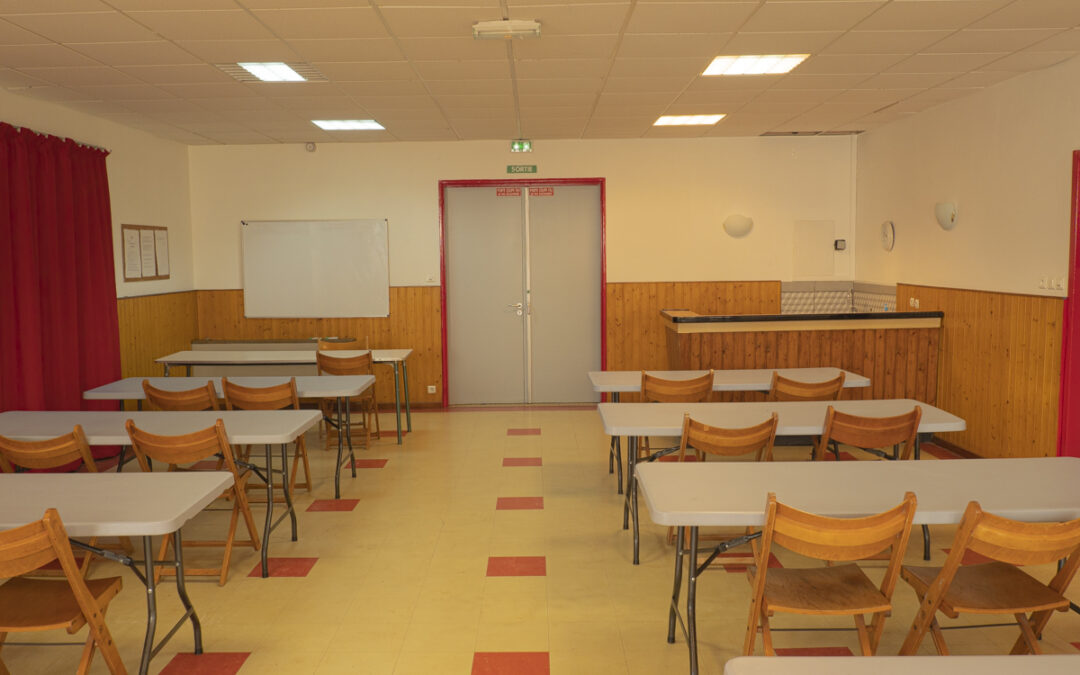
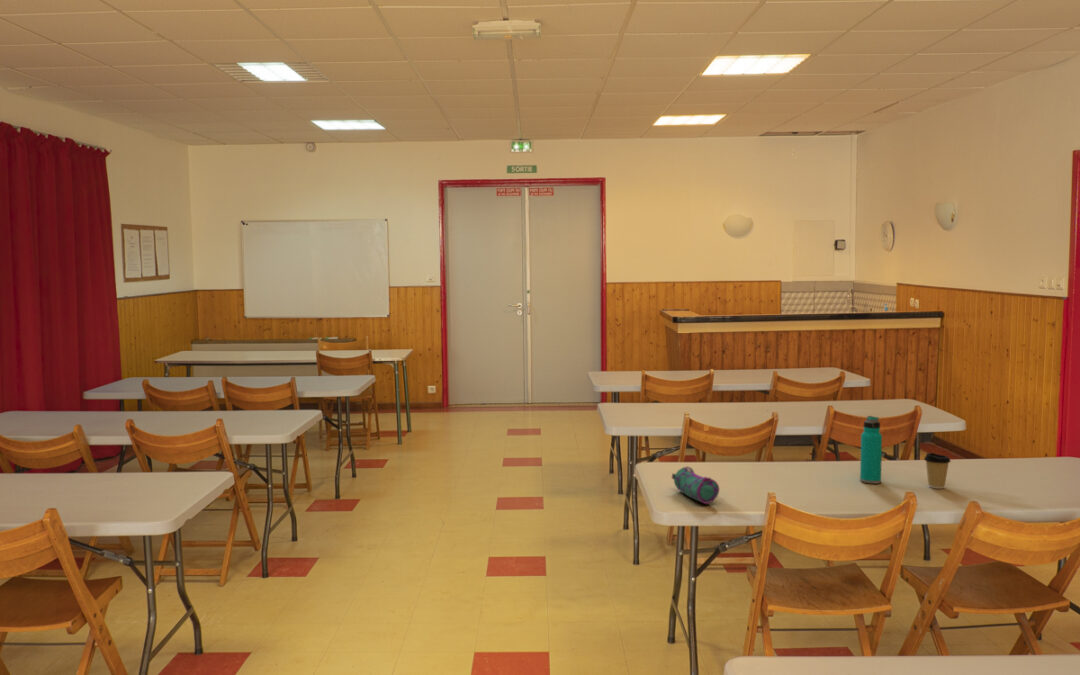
+ water bottle (871, 448)
+ coffee cup (936, 470)
+ pencil case (695, 484)
